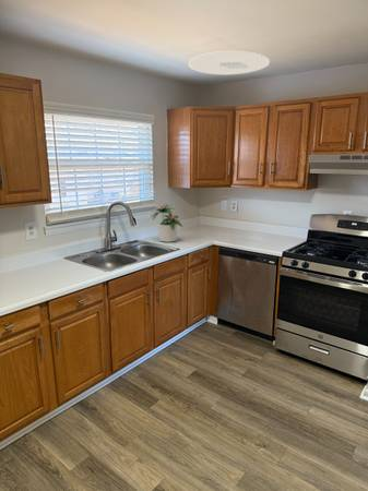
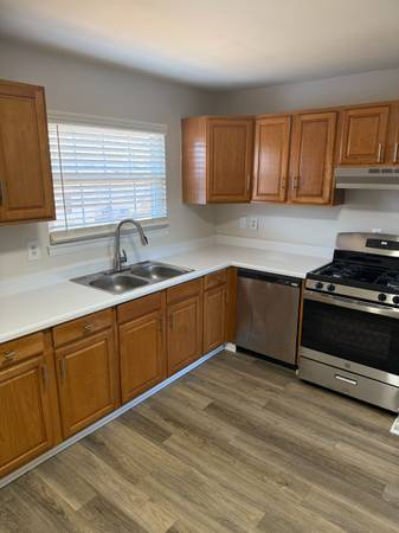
- potted plant (165, 223)
- ceiling light (228, 60)
